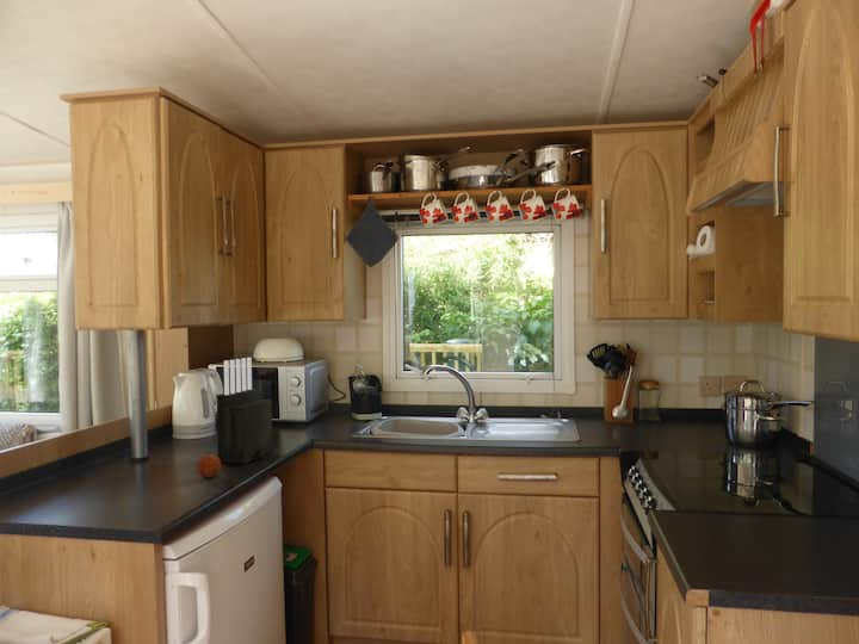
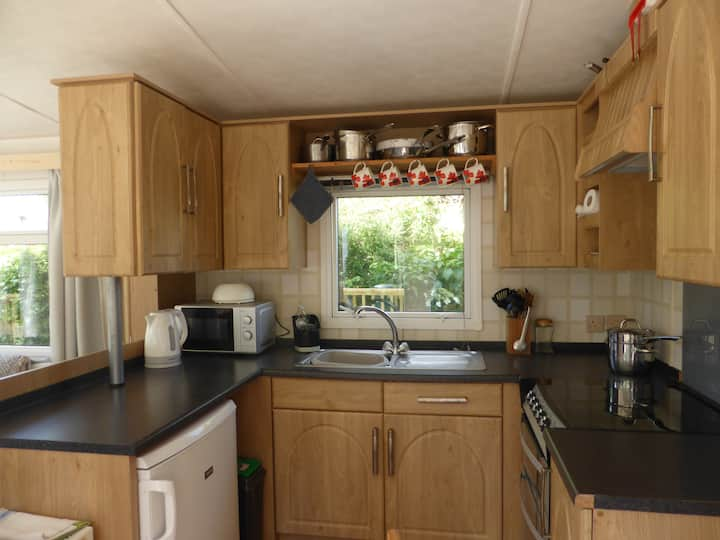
- knife block (247, 408)
- fruit (209, 464)
